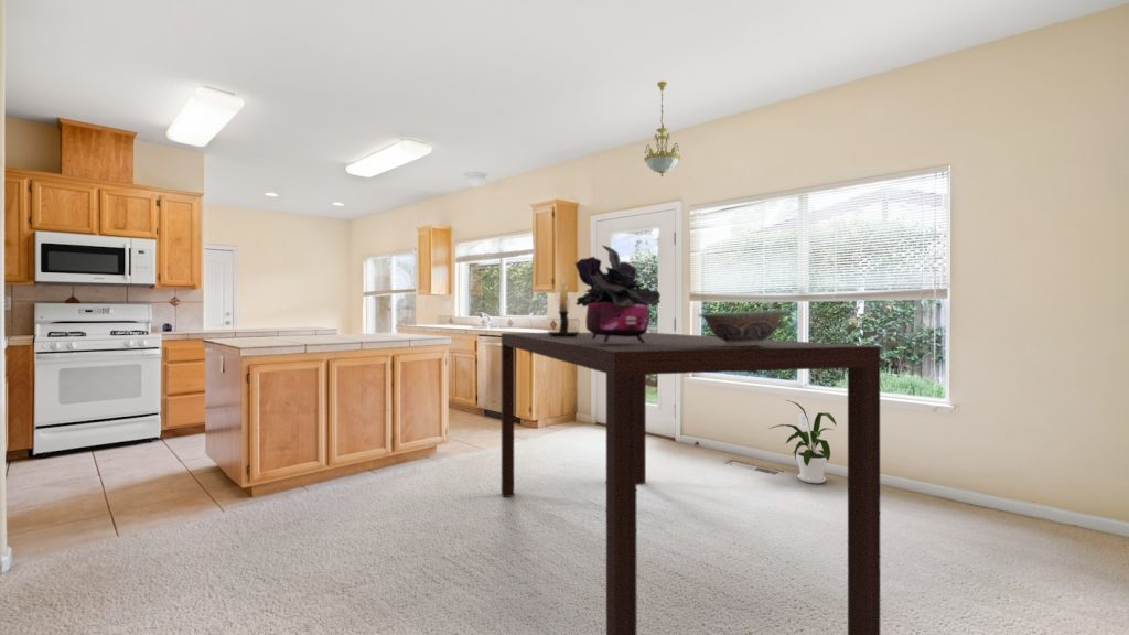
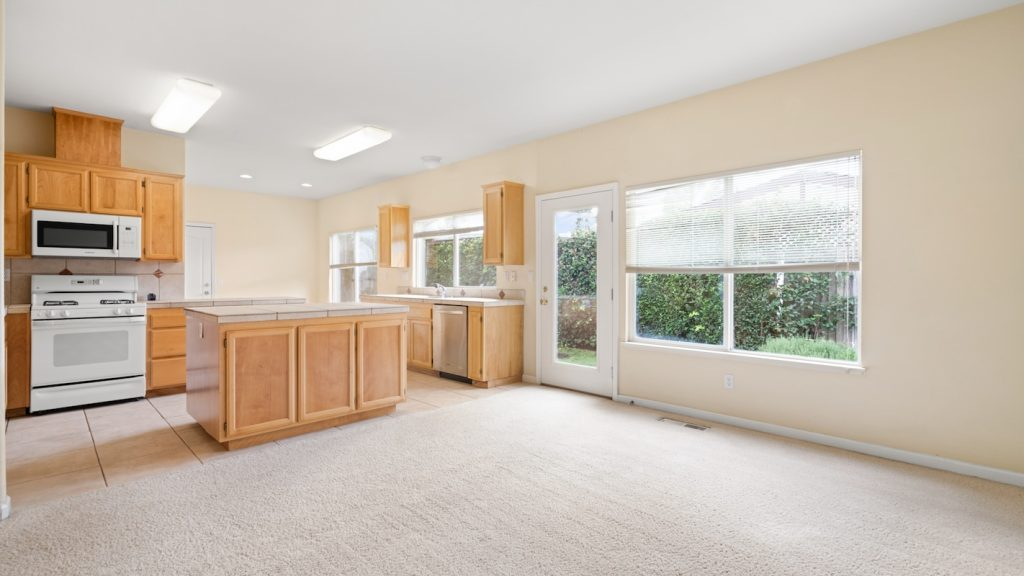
- chandelier (662, 130)
- dining table (633, 443)
- candle holder (563, 306)
- decorative bowl (742, 326)
- house plant (808, 441)
- potted plant (619, 292)
